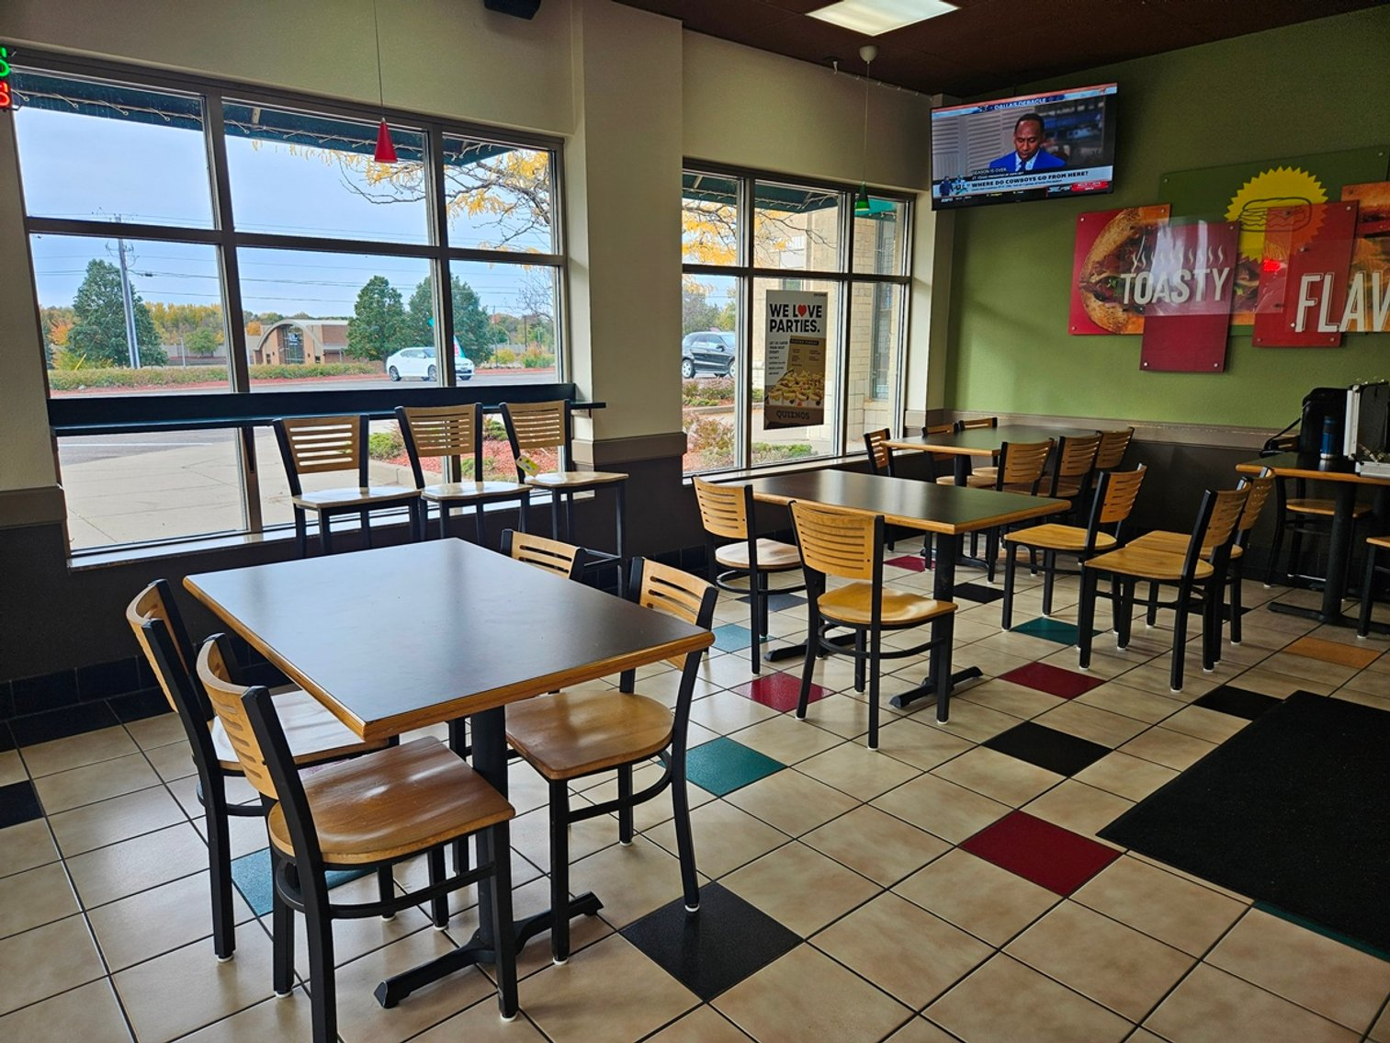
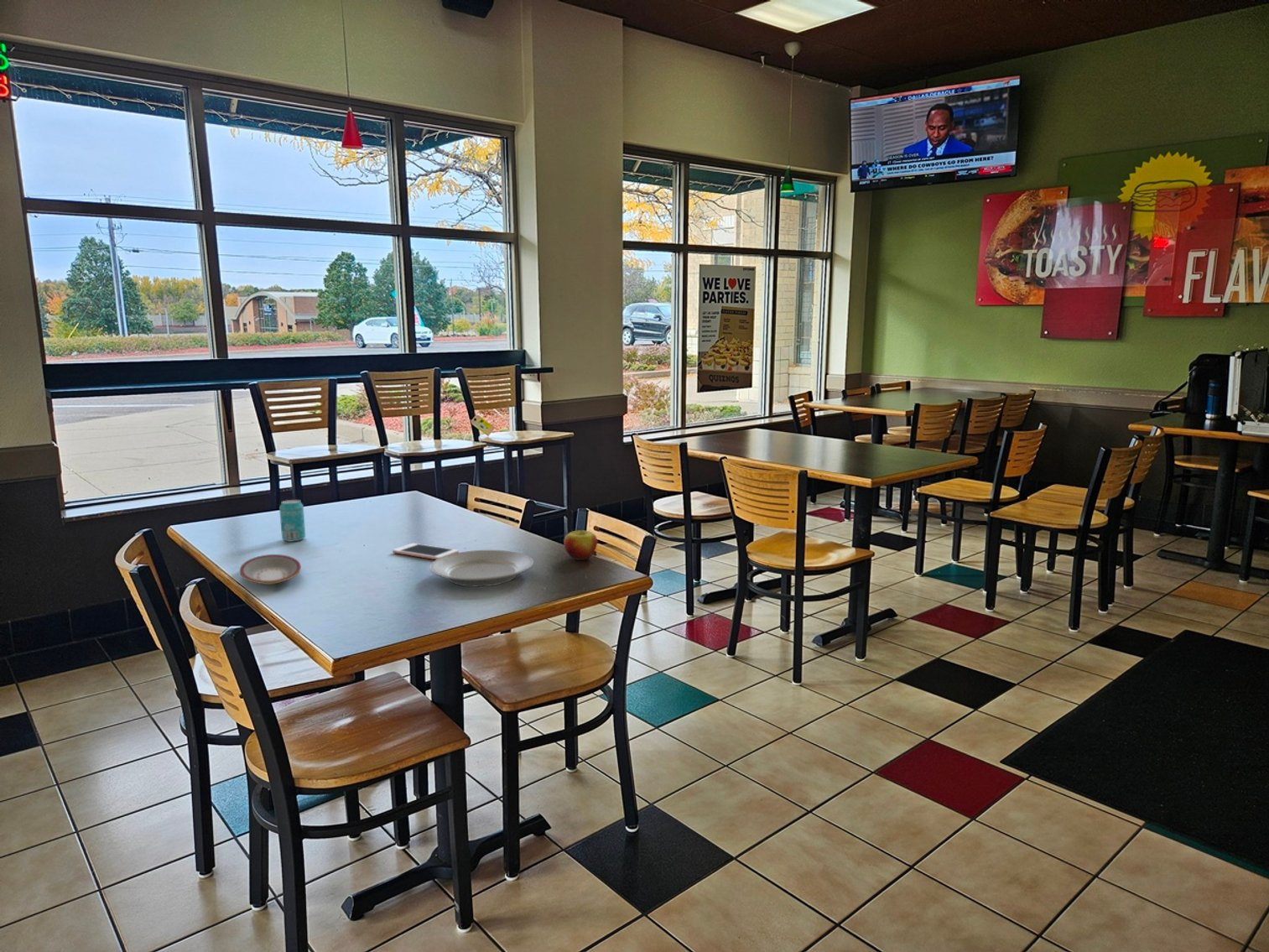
+ cell phone (425, 551)
+ beverage can (292, 520)
+ plate (270, 571)
+ apple (580, 544)
+ plate (482, 570)
